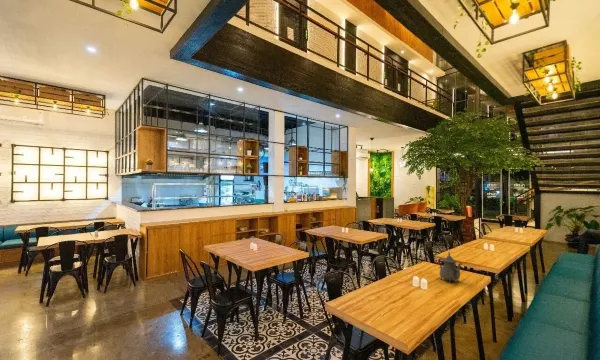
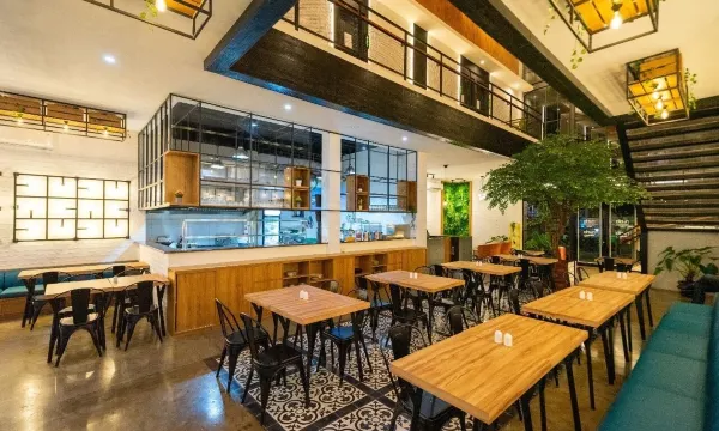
- teapot (449, 266)
